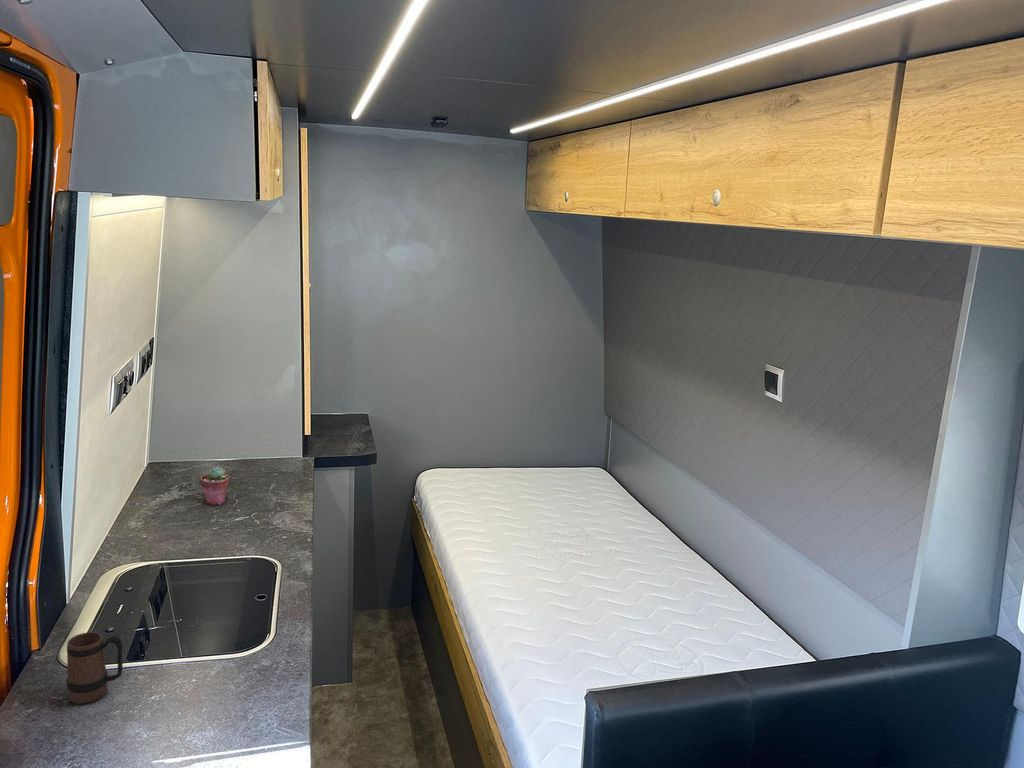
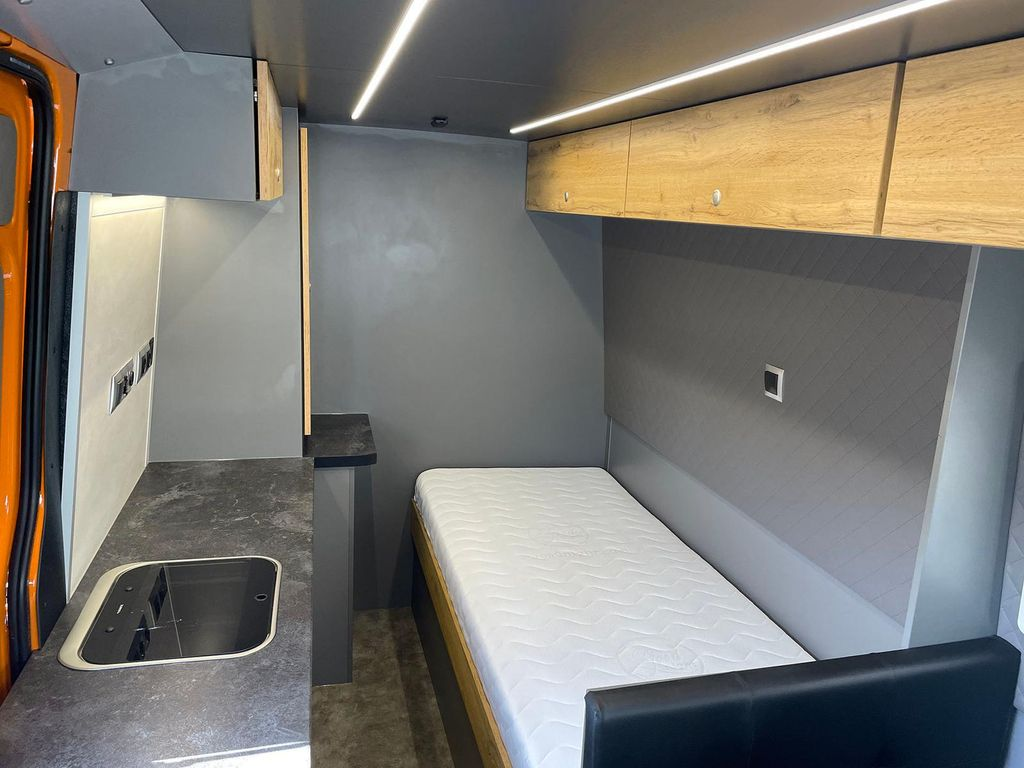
- potted succulent (215, 484)
- mug (95, 666)
